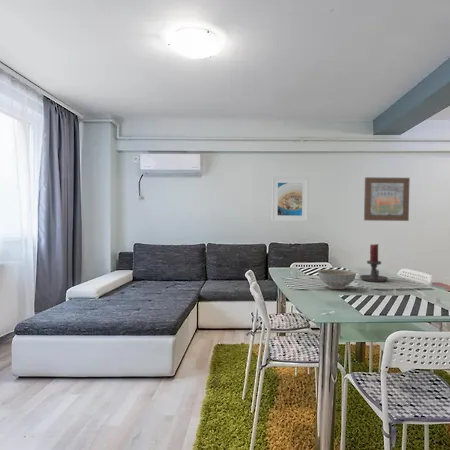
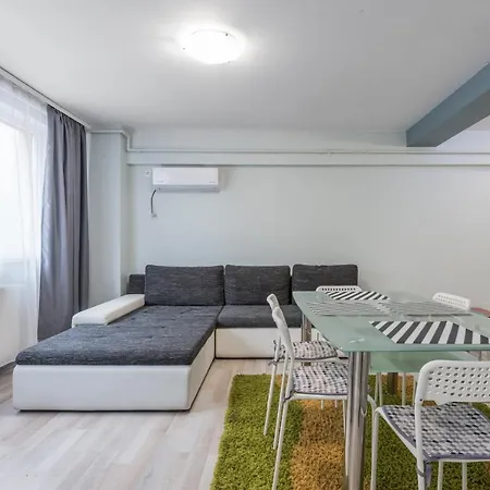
- wall art (386, 199)
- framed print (289, 199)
- decorative bowl (336, 279)
- candle holder (374, 261)
